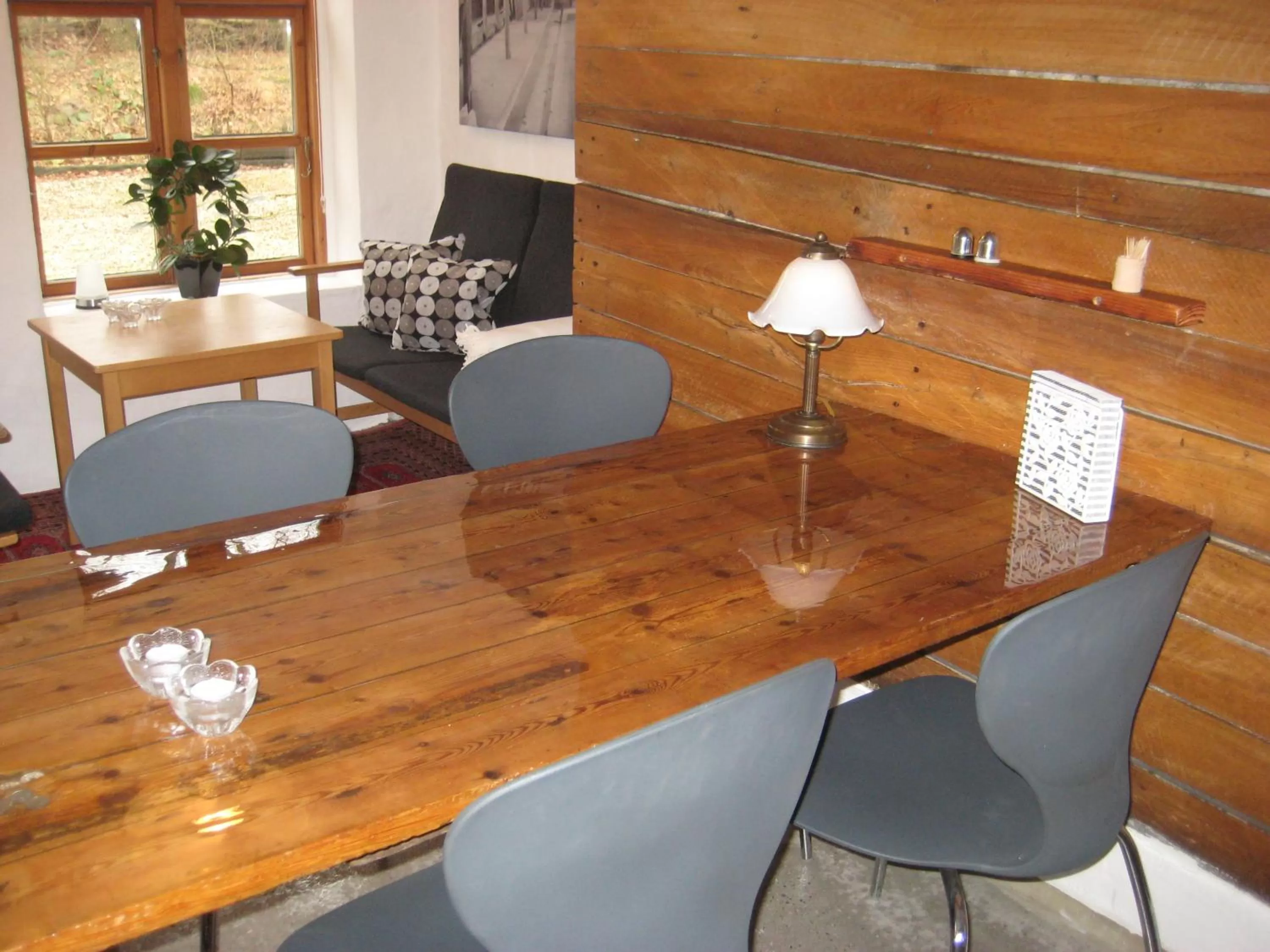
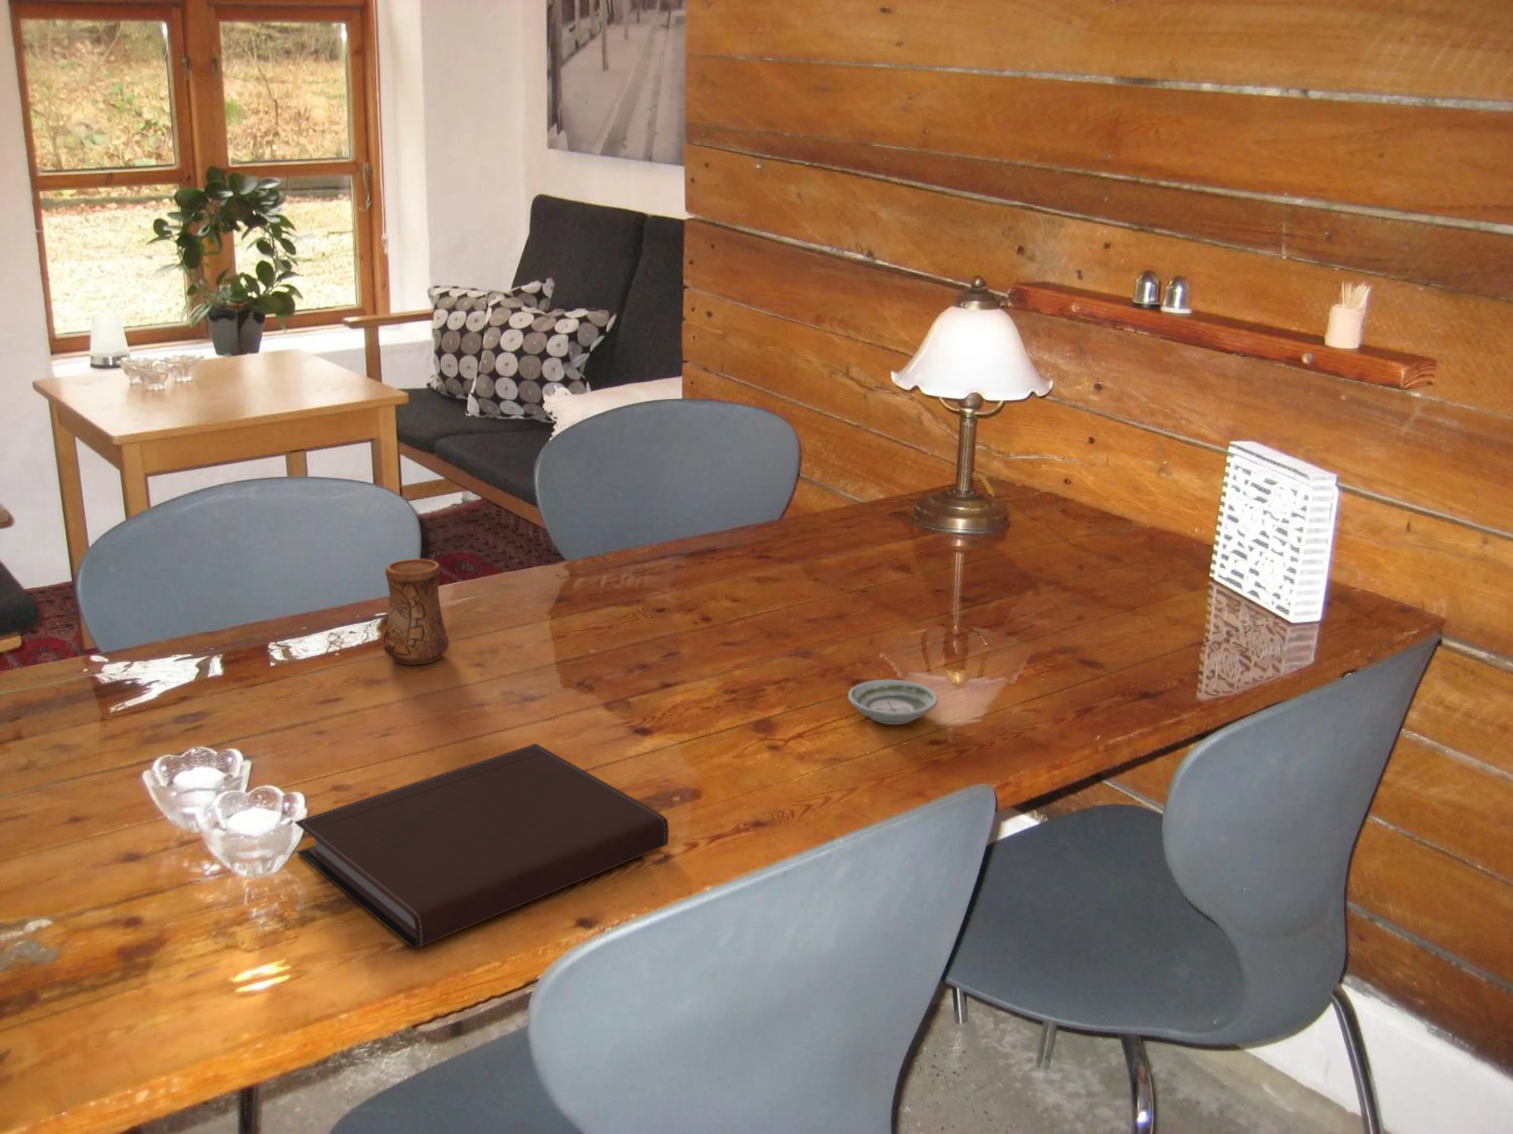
+ notebook (484, 835)
+ saucer (892, 705)
+ cup (415, 611)
